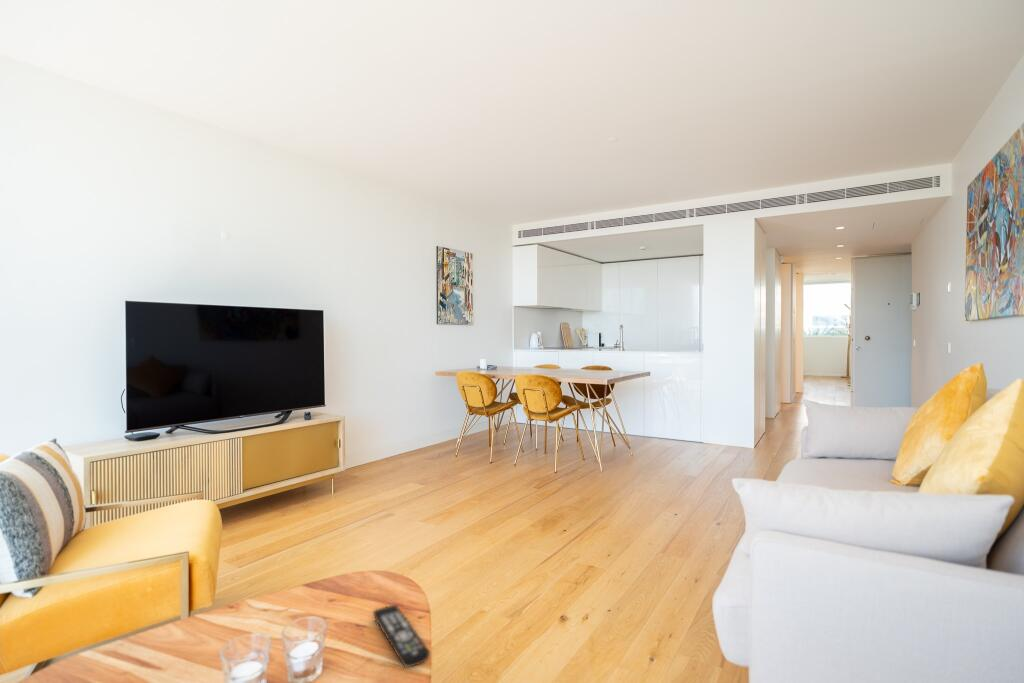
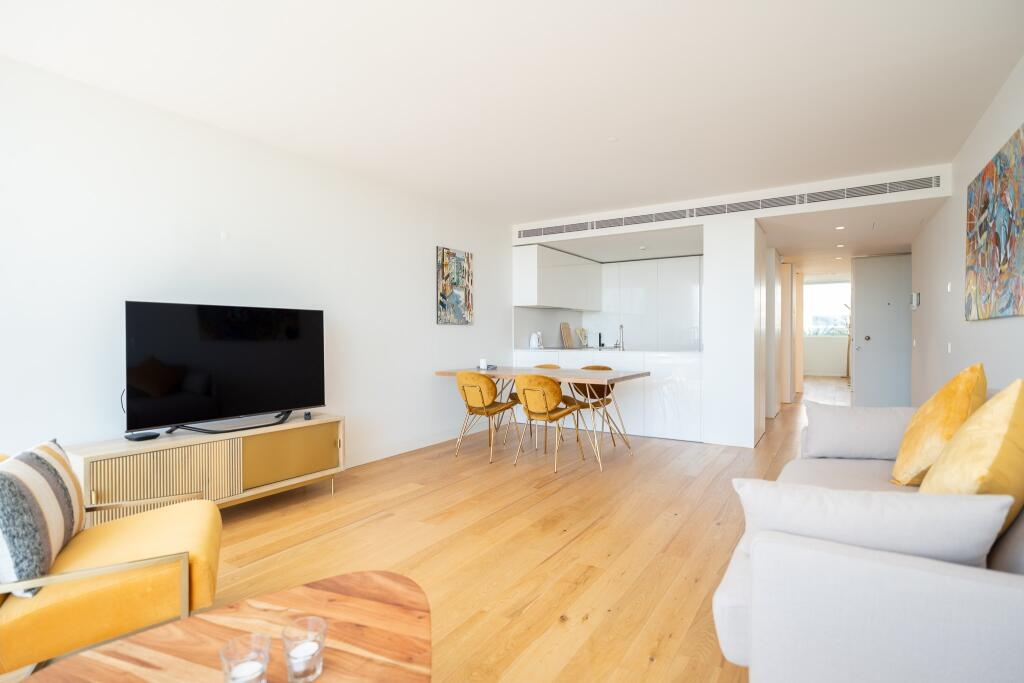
- remote control (399, 633)
